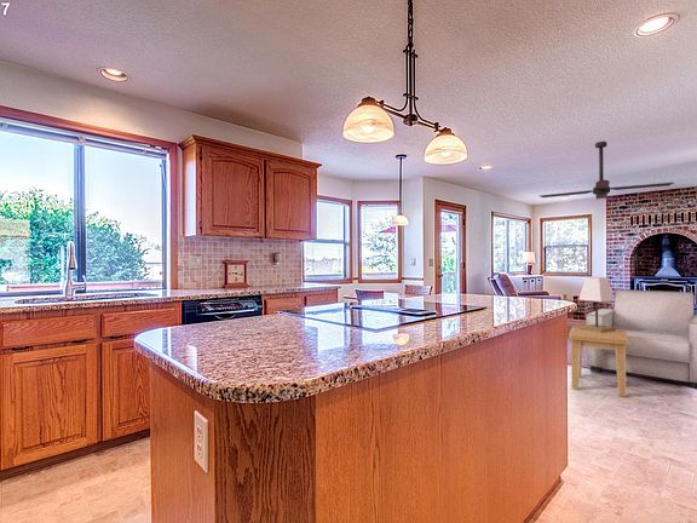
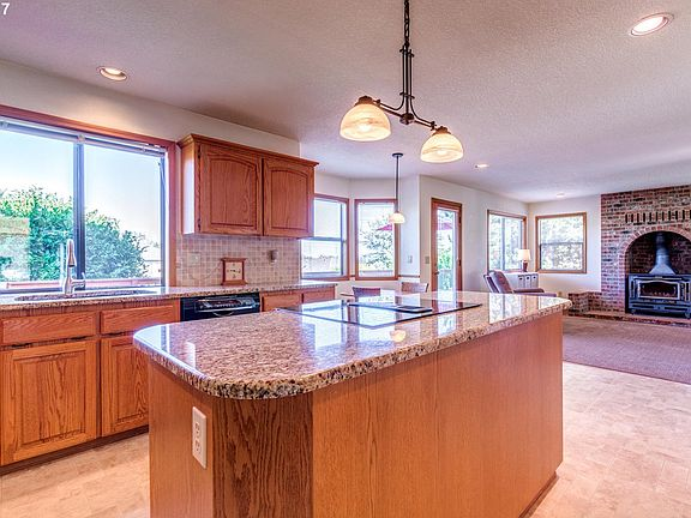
- side table (598, 347)
- lamp (597, 303)
- ceiling fan (600, 168)
- armchair (649, 332)
